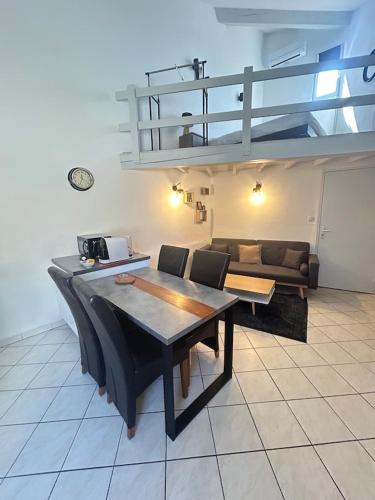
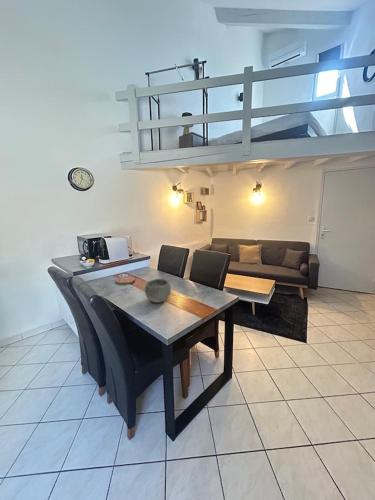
+ bowl (158, 291)
